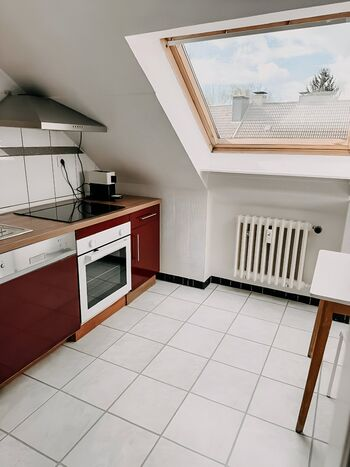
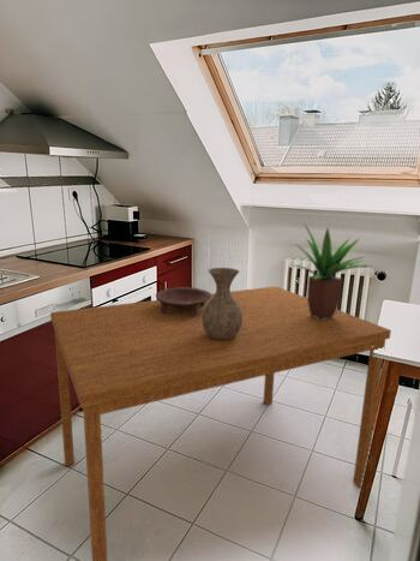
+ vase (222, 303)
+ dining table (208, 388)
+ bowl (182, 300)
+ potted plant (325, 273)
